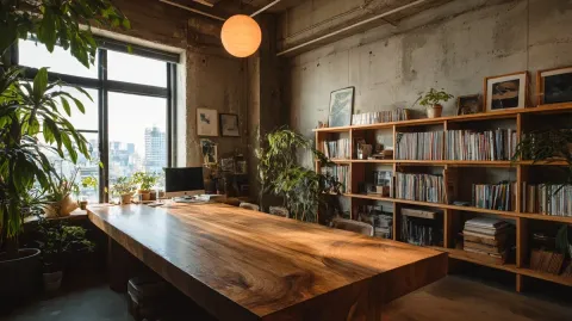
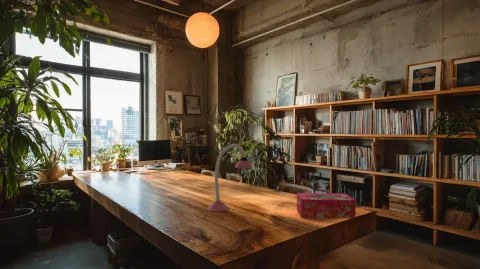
+ desk lamp (235, 167)
+ tissue box (324, 205)
